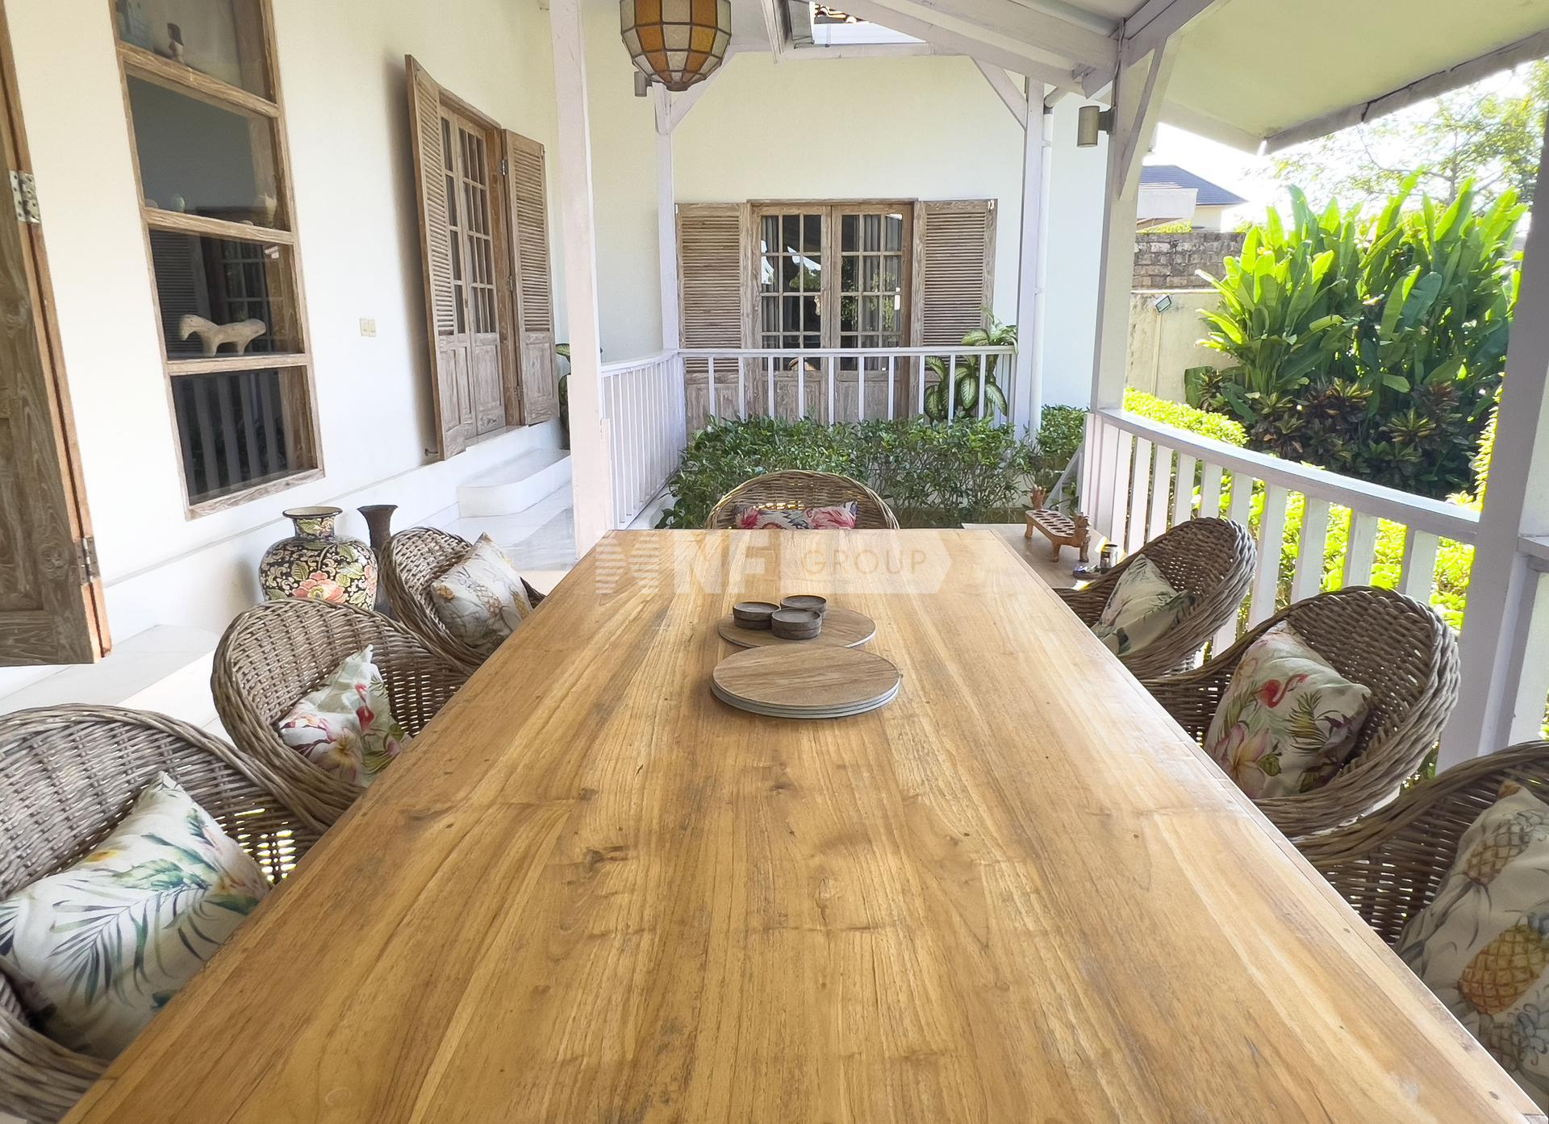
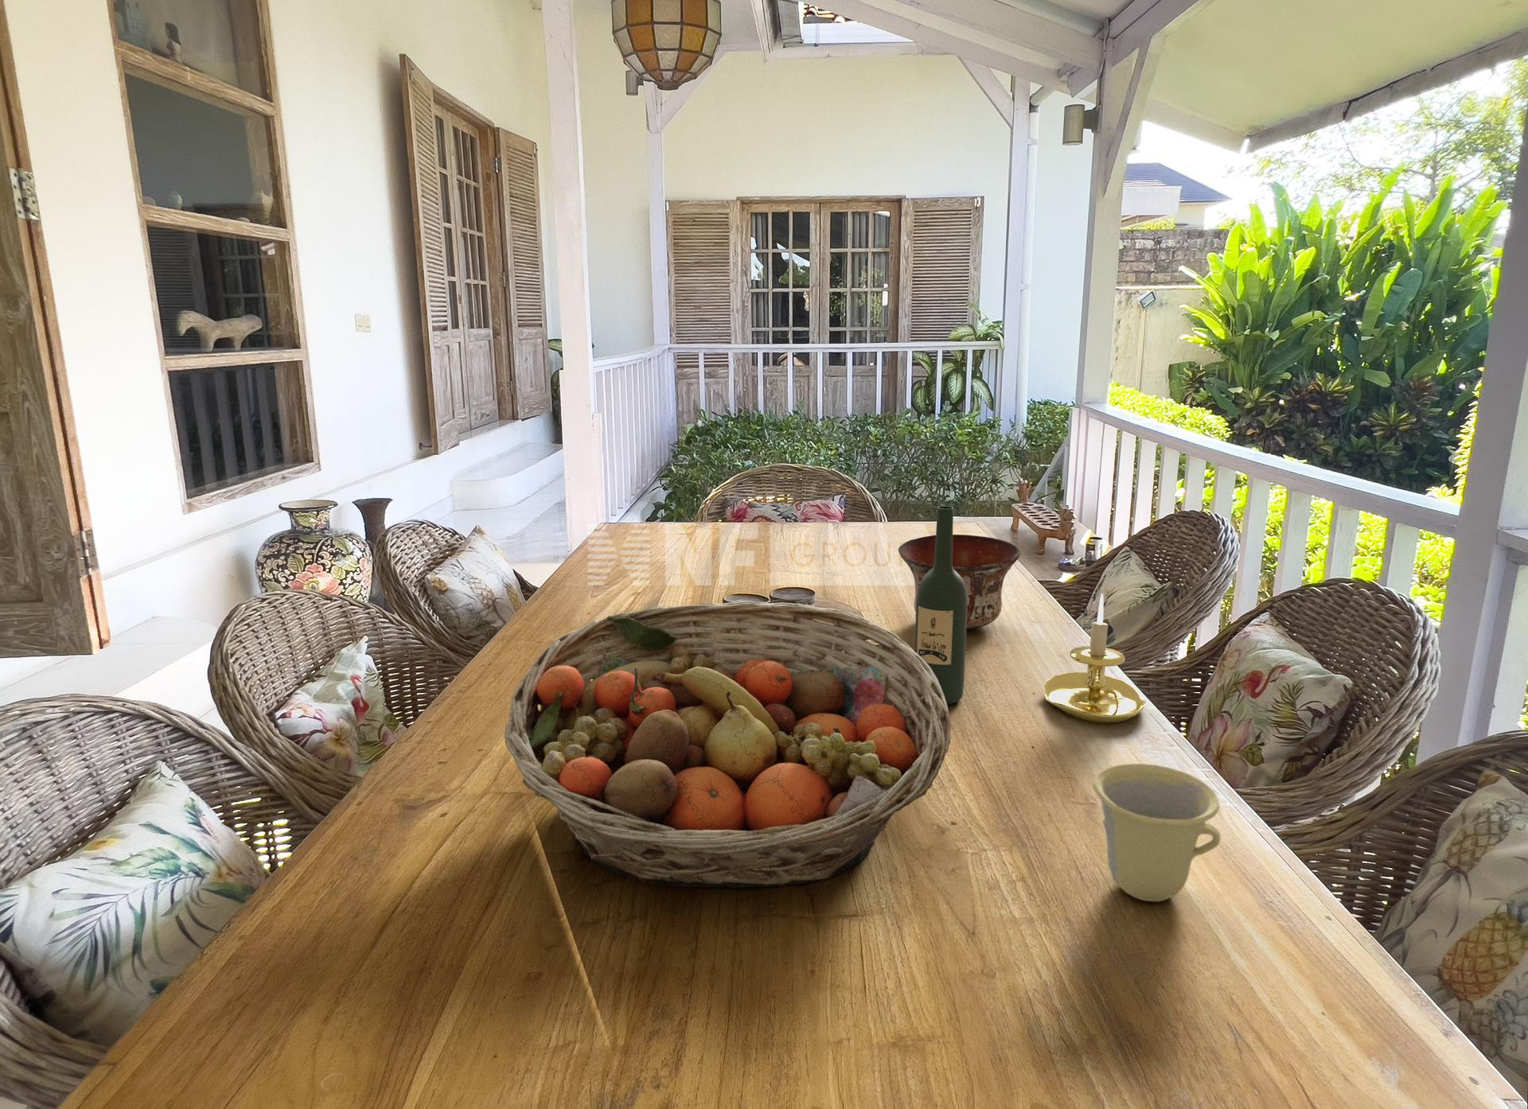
+ bowl (964, 584)
+ cup (1150, 840)
+ fruit basket (727, 733)
+ candle holder (1101, 652)
+ wine bottle (942, 605)
